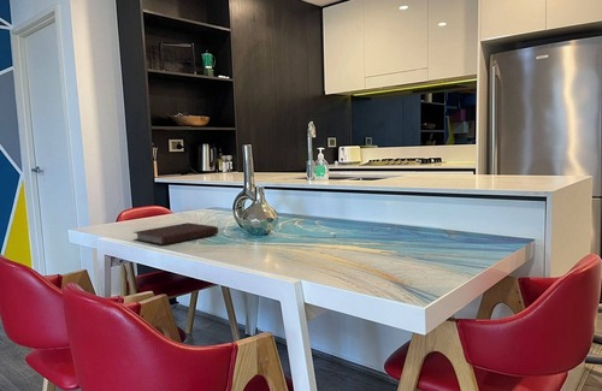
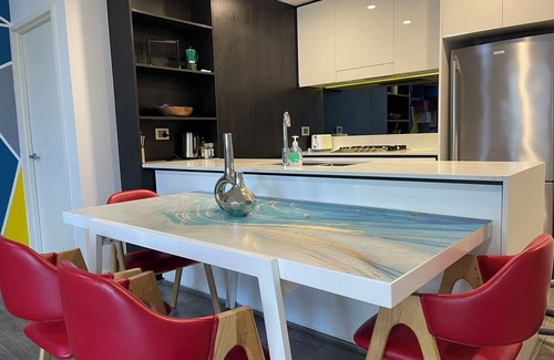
- notebook (176, 232)
